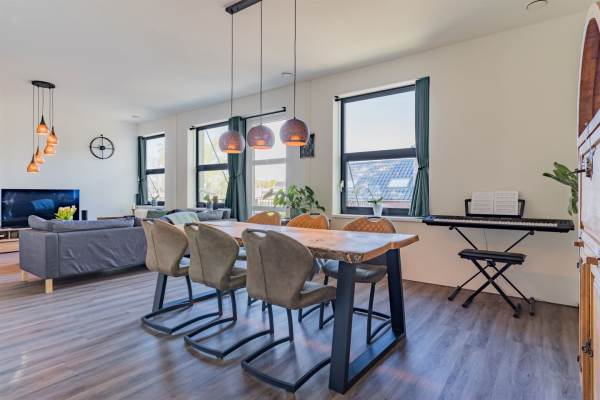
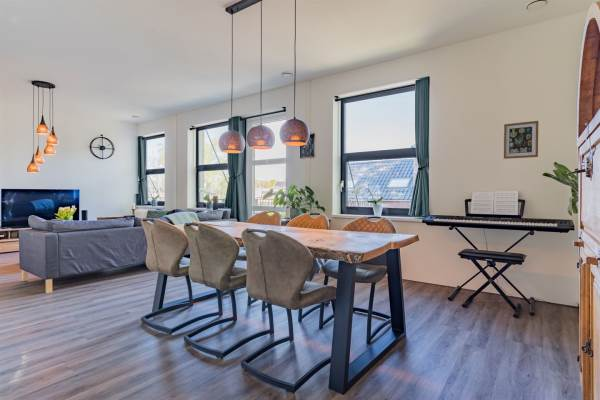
+ wall art (520, 140)
